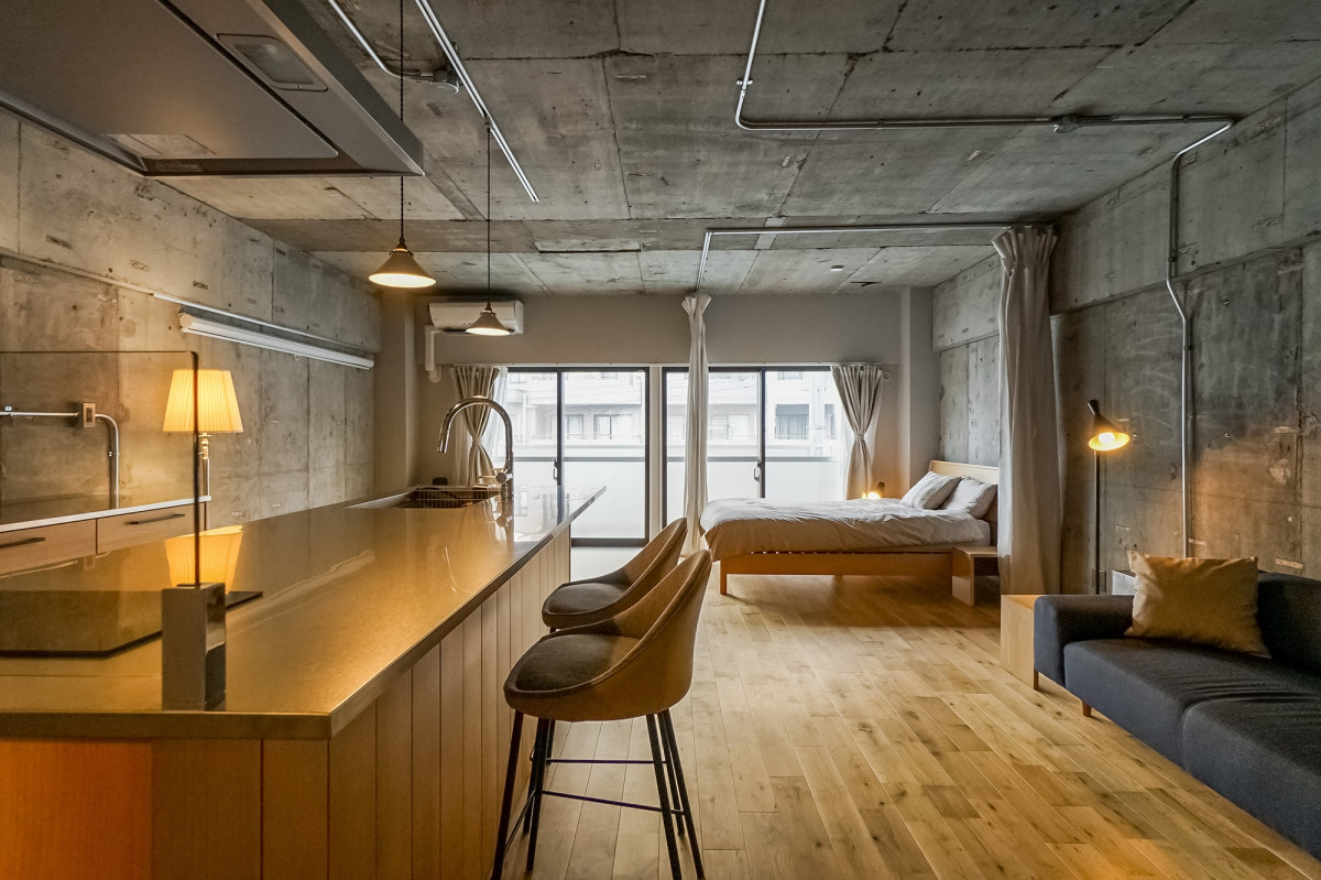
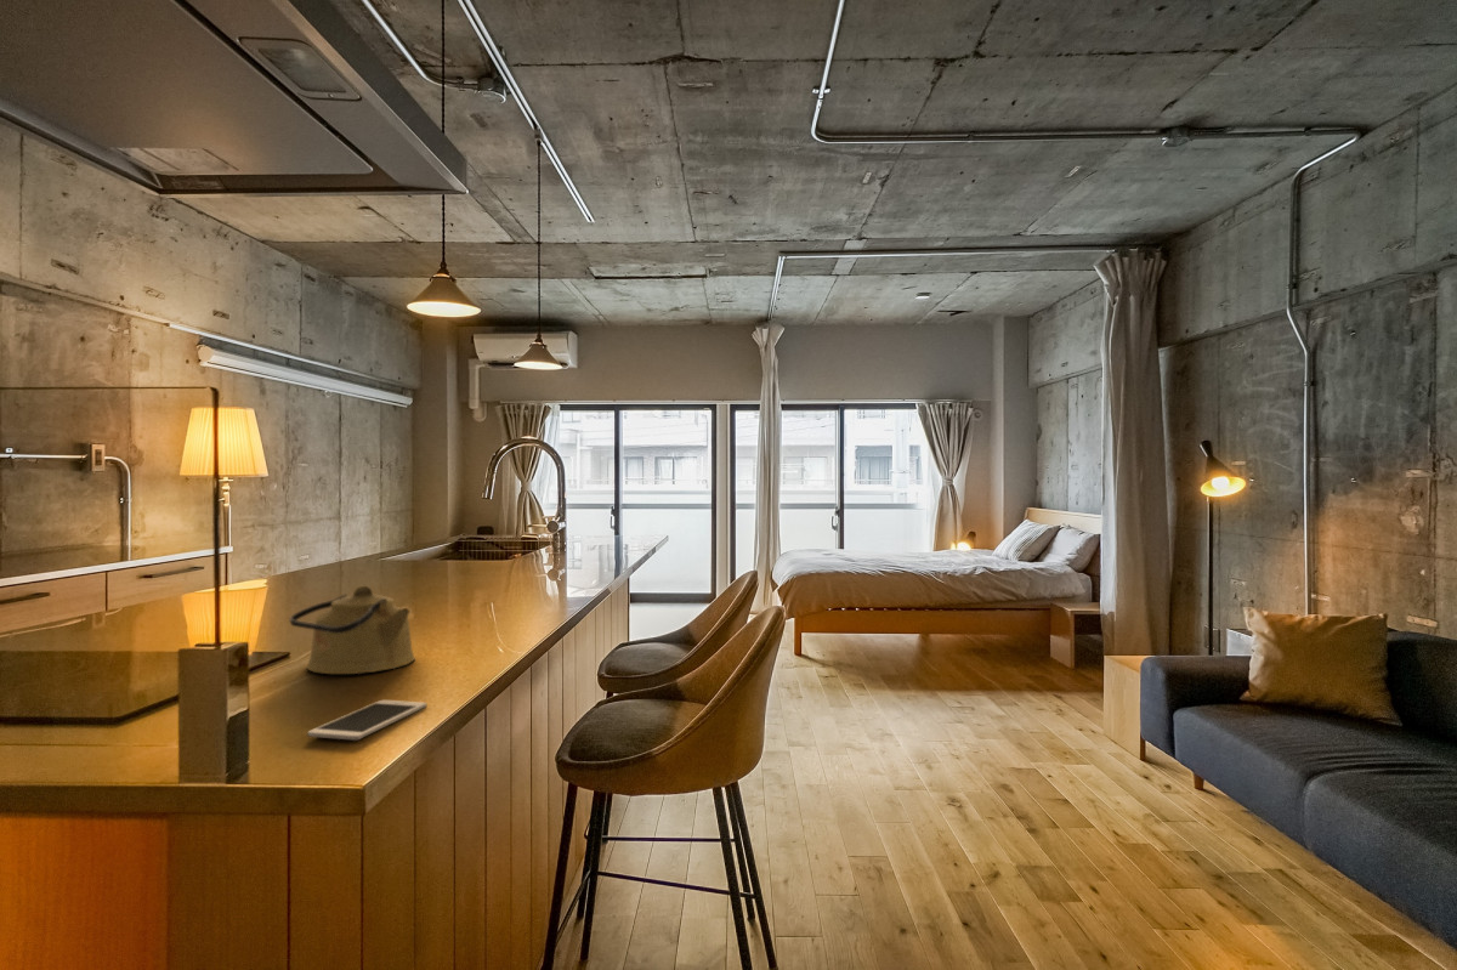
+ kettle (367, 625)
+ cell phone (370, 717)
